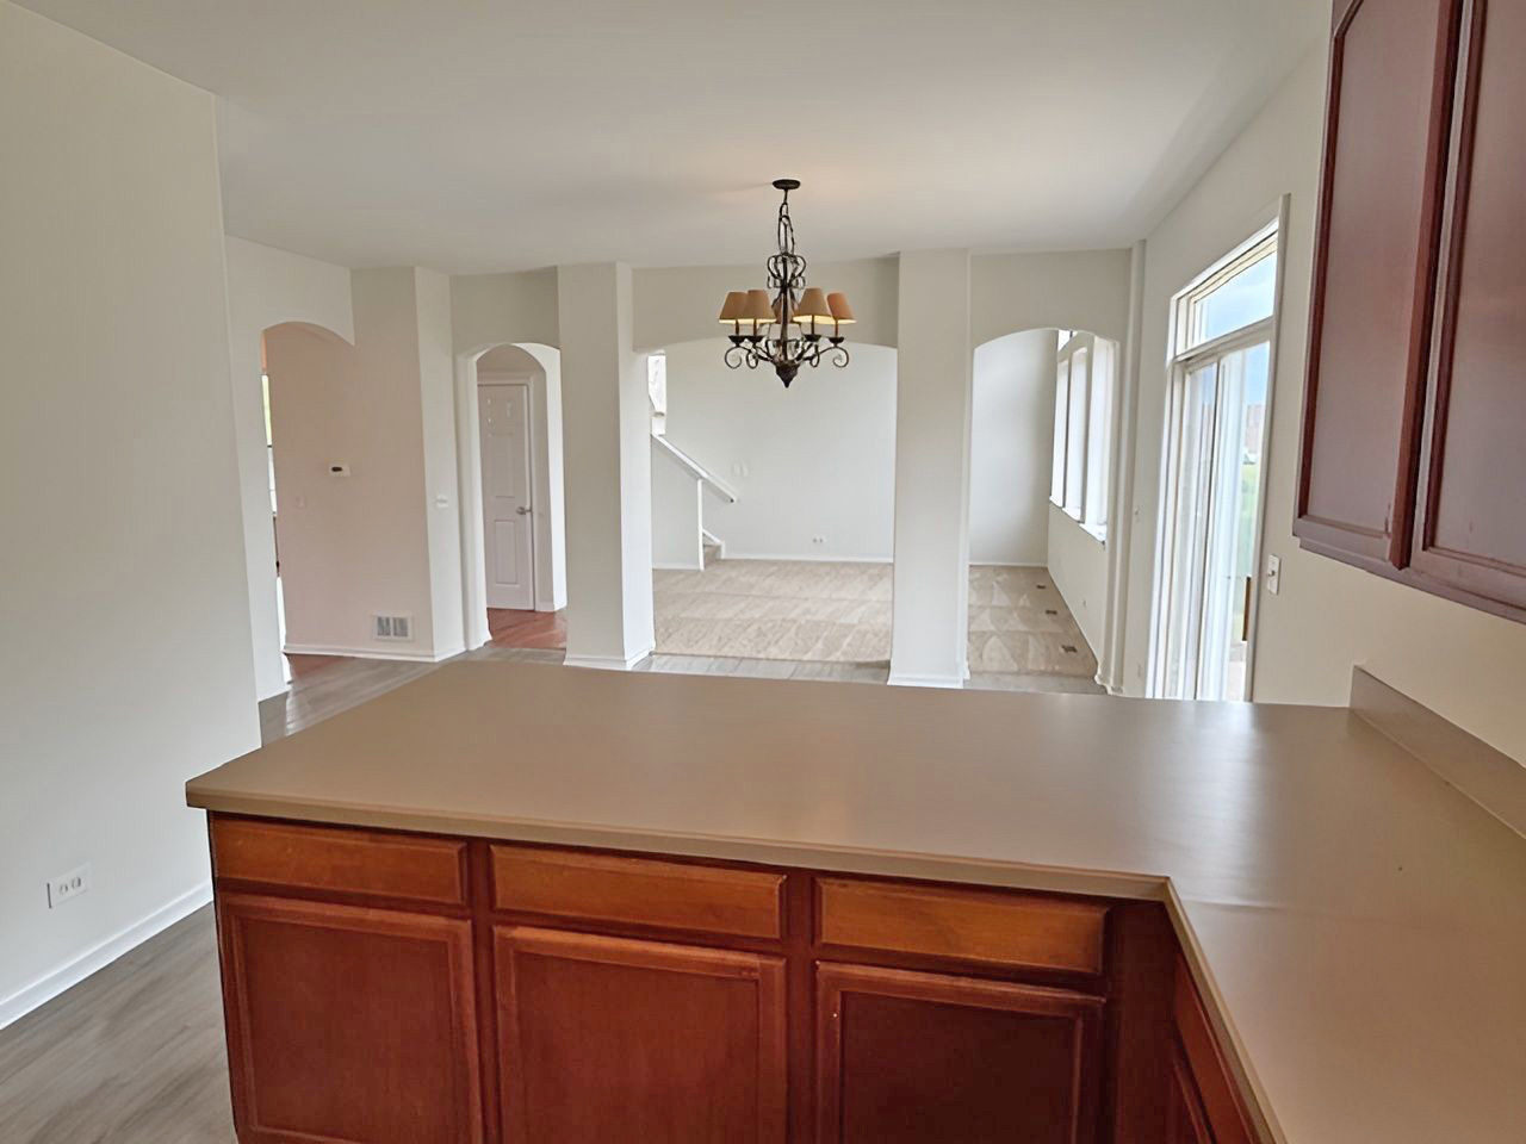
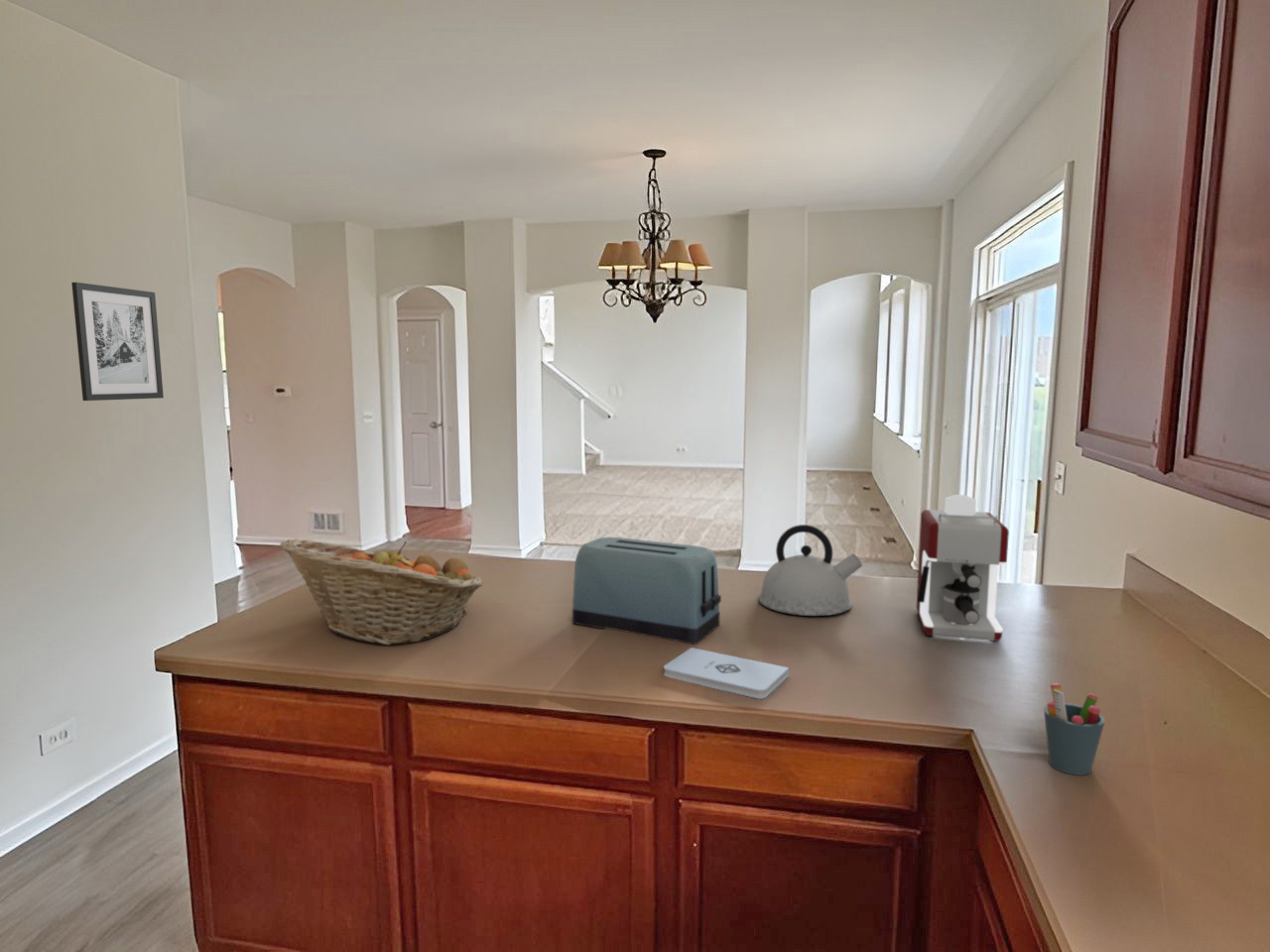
+ coffee maker (963, 567)
+ toaster (647, 585)
+ notepad (724, 671)
+ pen holder (1072, 725)
+ kettle (810, 564)
+ wall art (120, 343)
+ fruit basket (383, 579)
